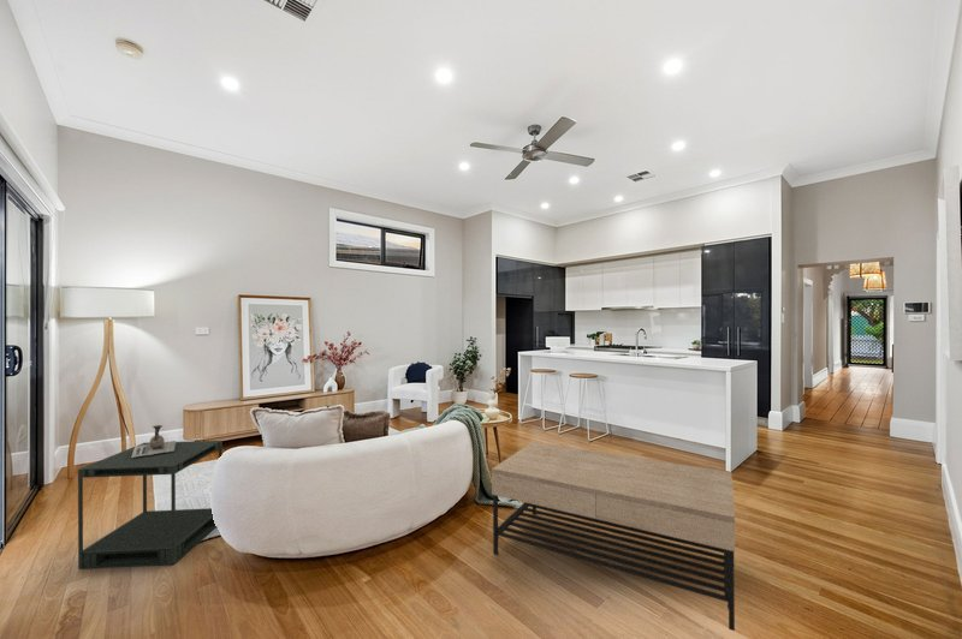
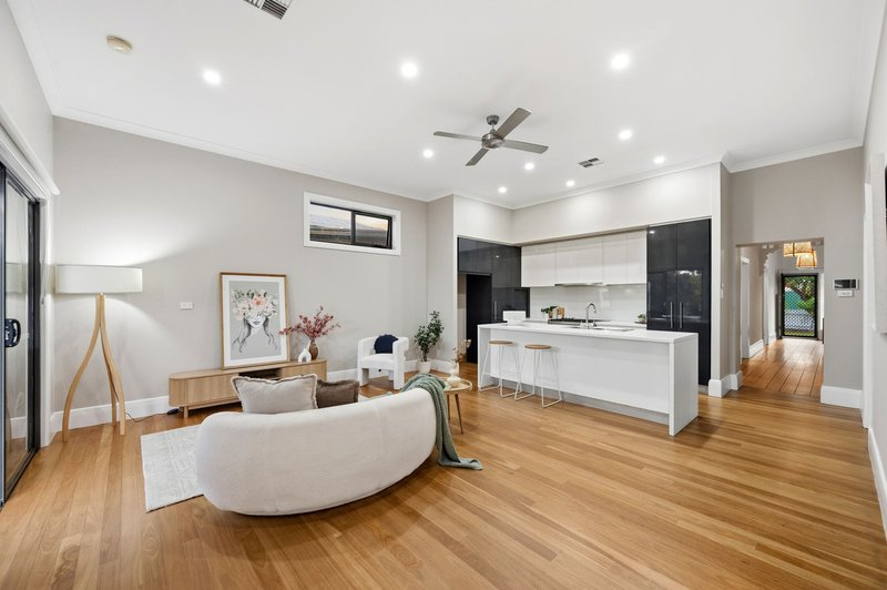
- side table (146, 497)
- coffee table (610, 514)
- decorative vase (154, 438)
